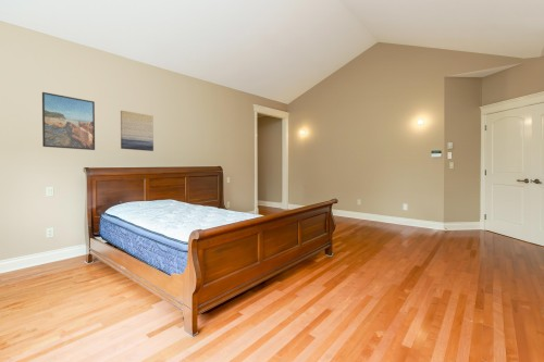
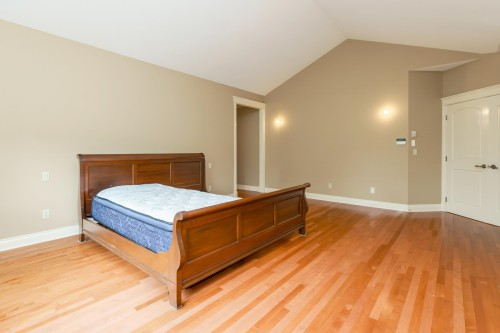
- wall art (137, 132)
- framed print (70, 123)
